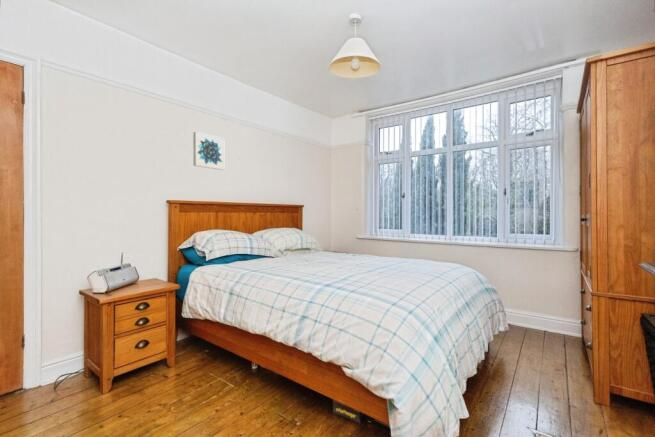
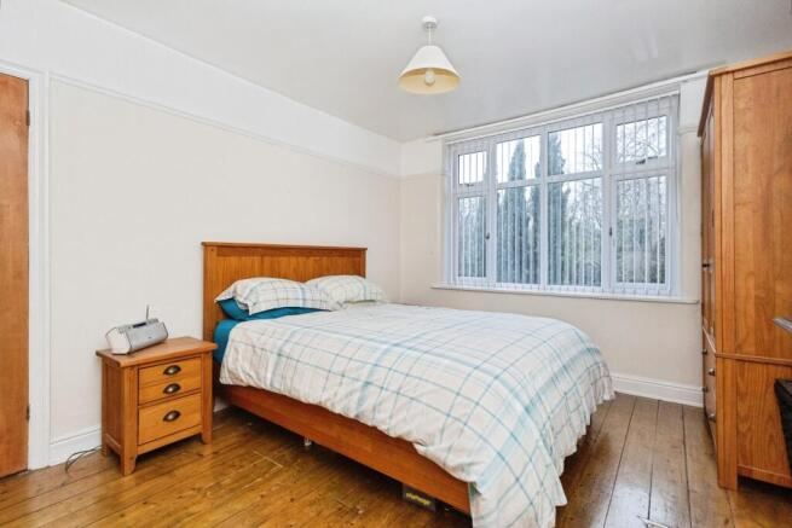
- wall art (209, 151)
